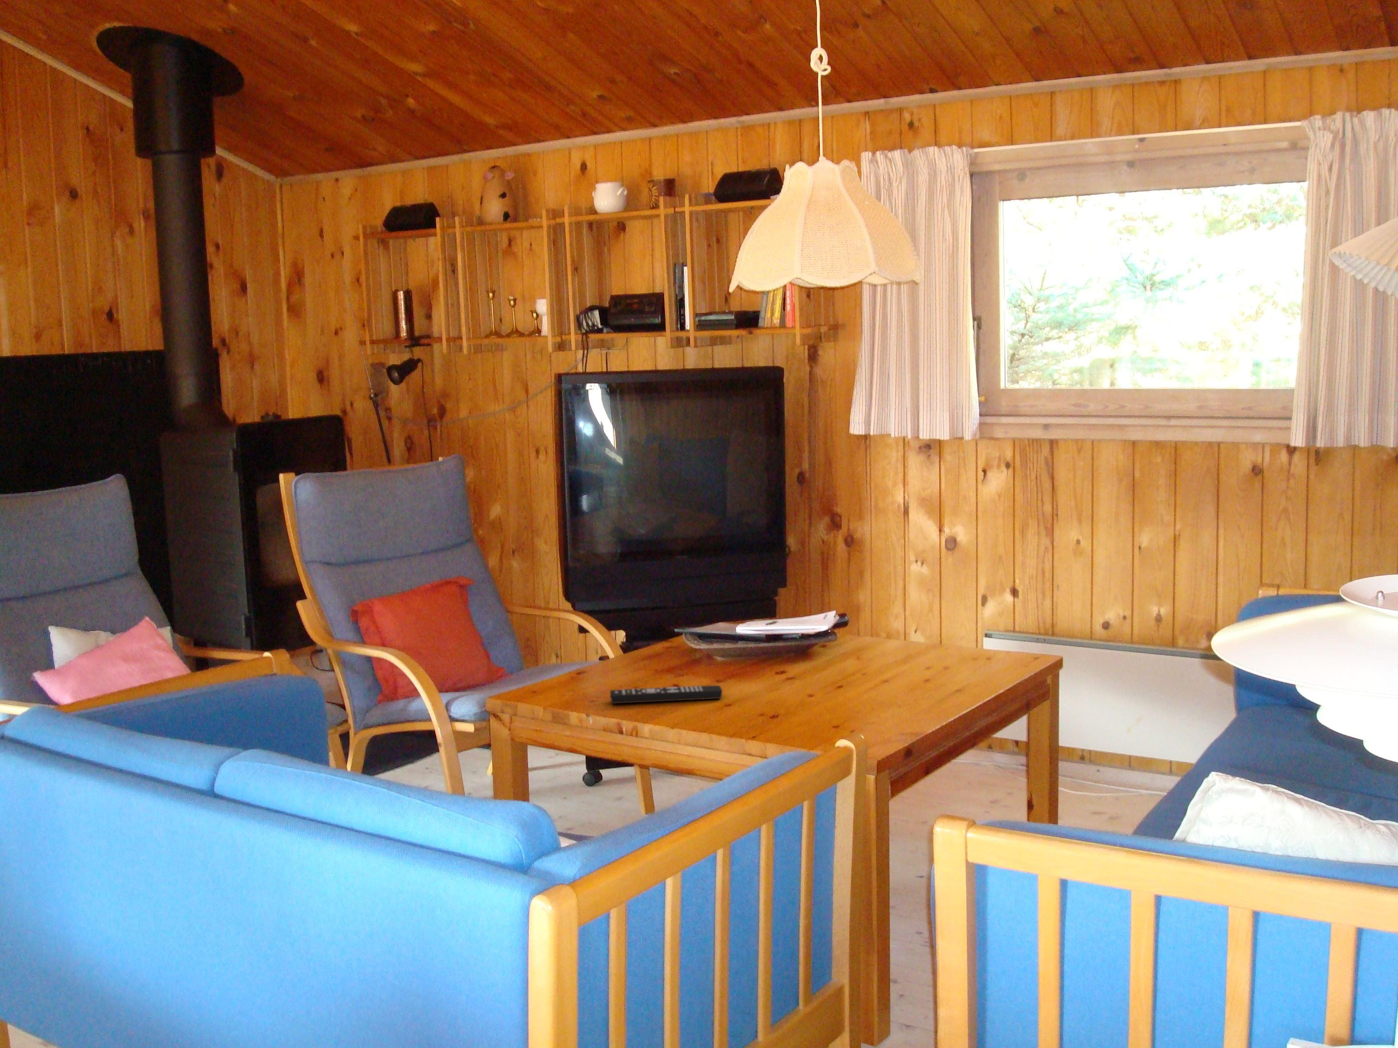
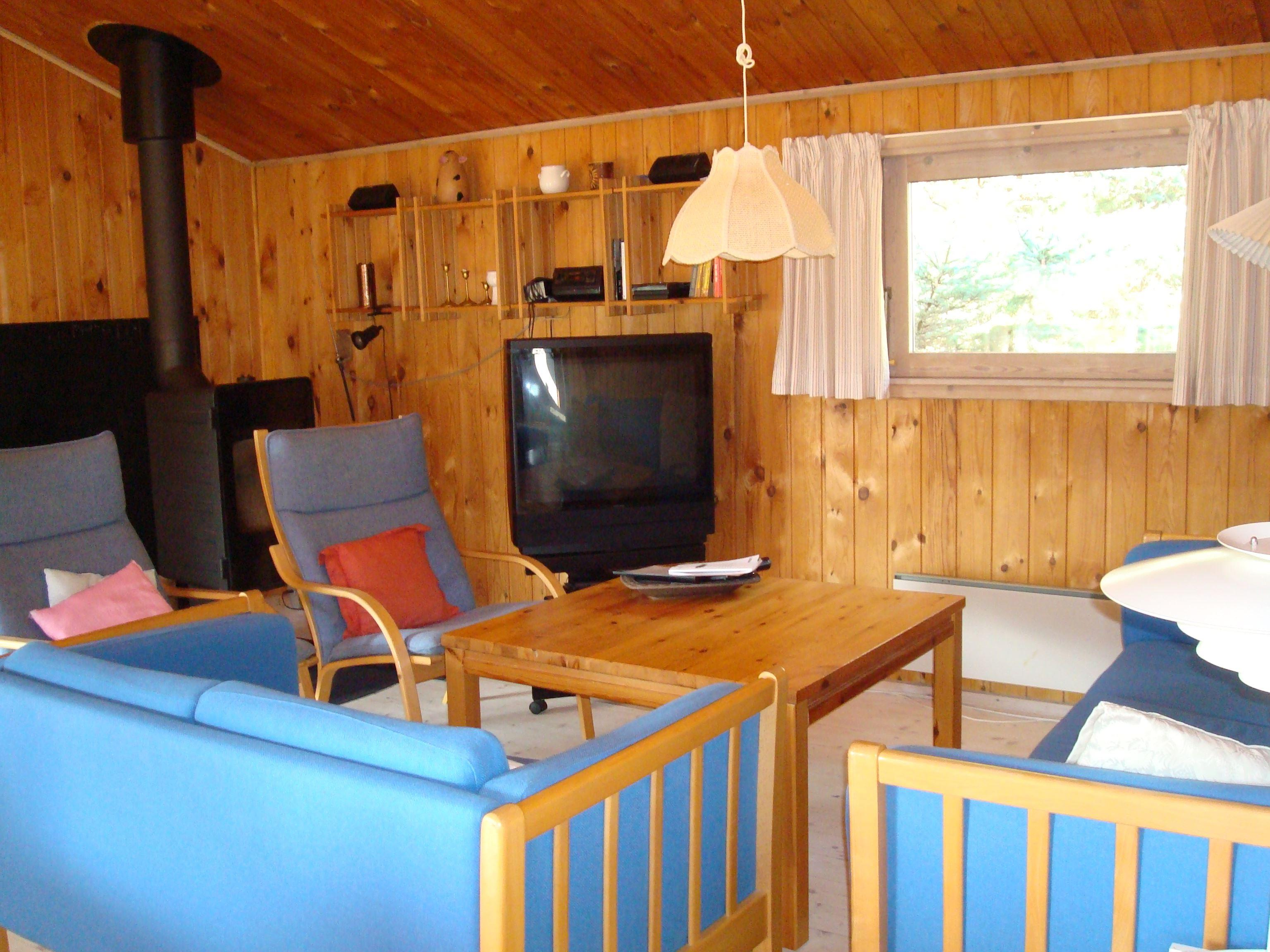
- remote control (666, 695)
